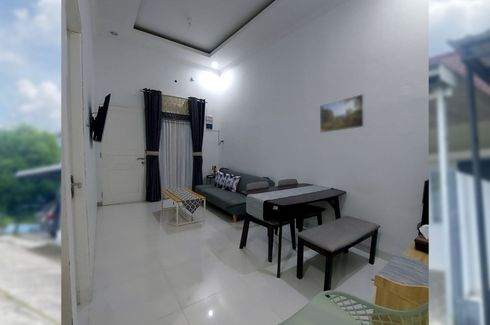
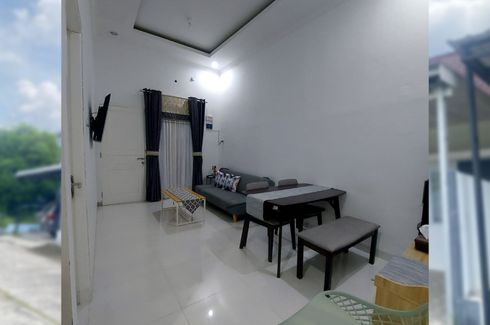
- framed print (340, 115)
